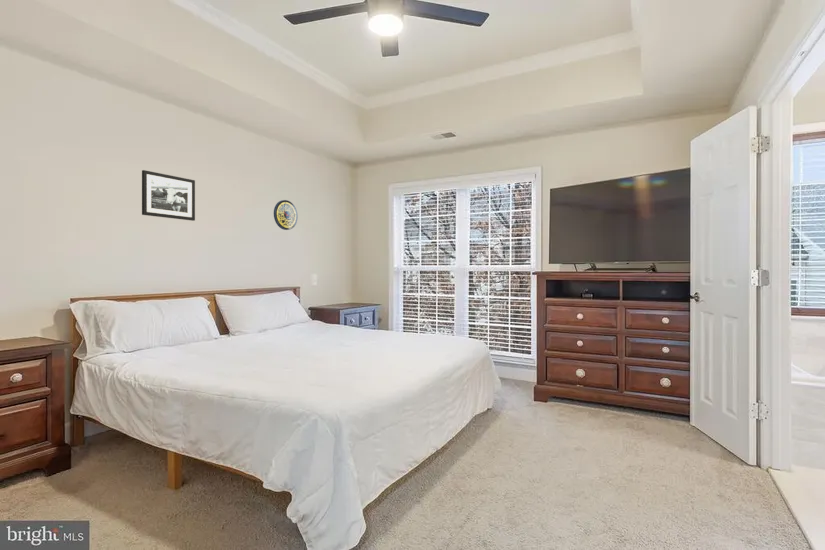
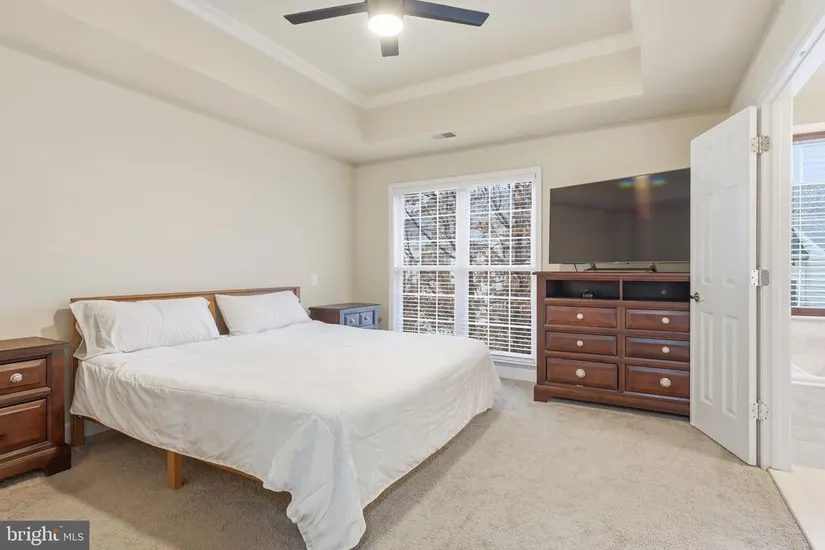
- wall clock (286, 215)
- picture frame (169, 196)
